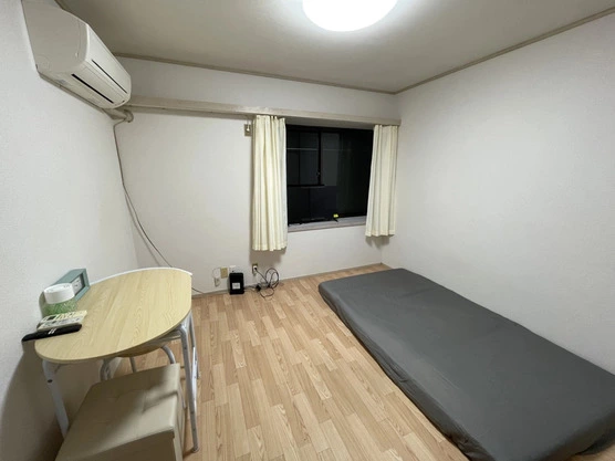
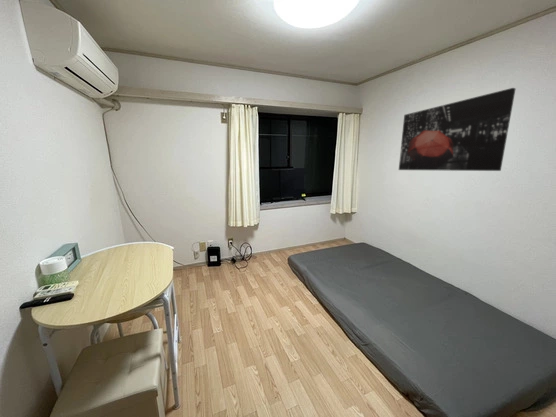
+ wall art (444, 138)
